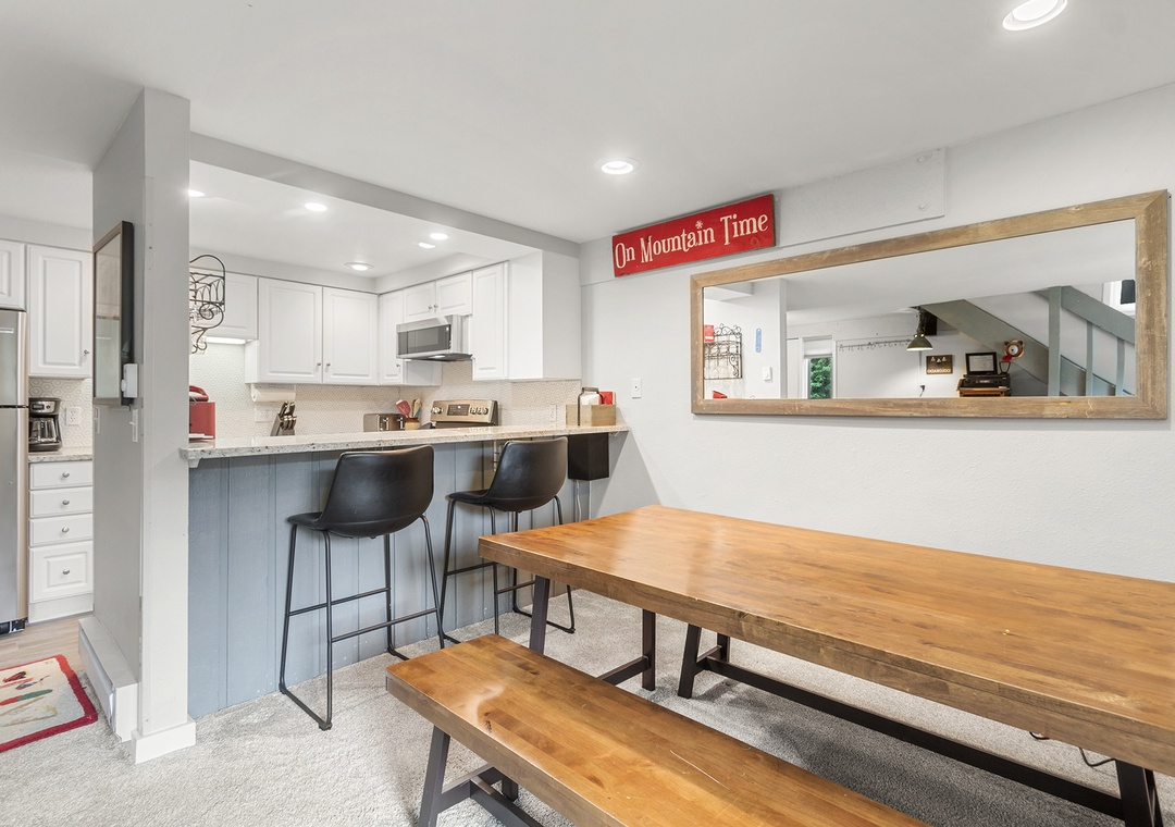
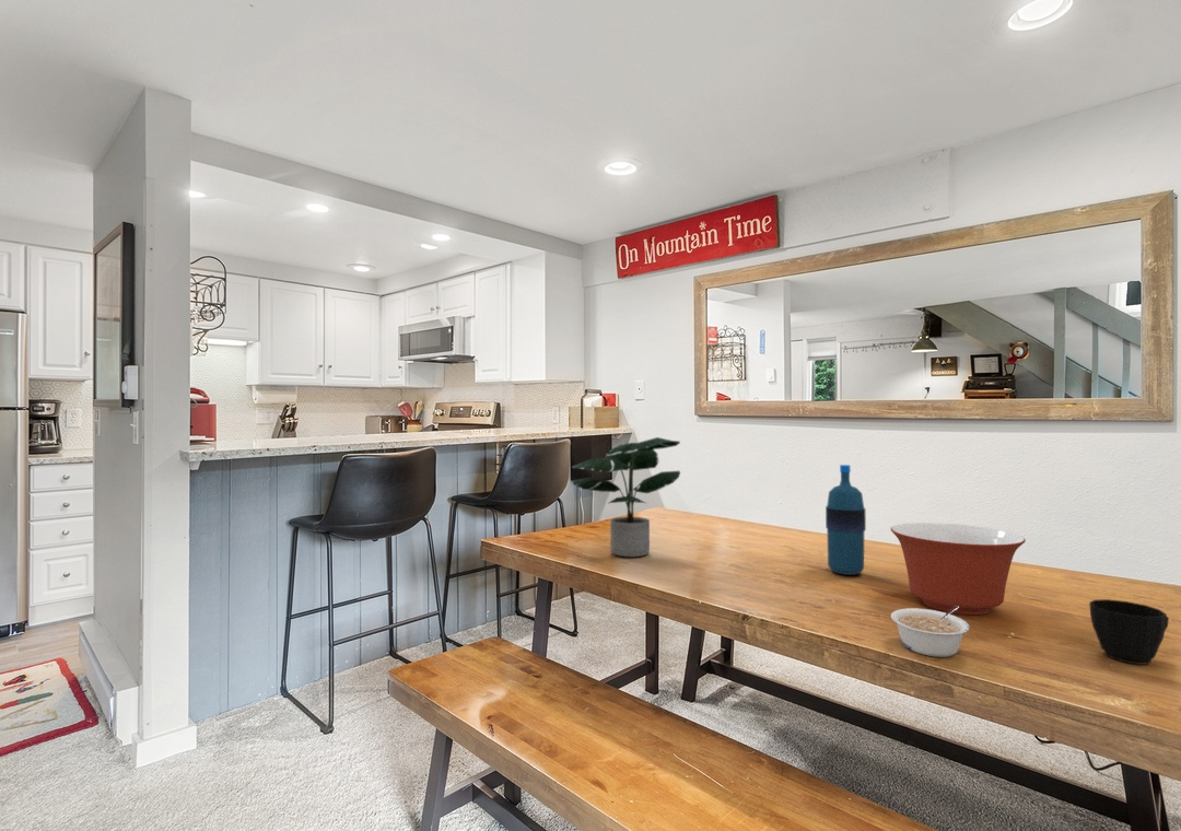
+ cup (1132, 633)
+ legume (928, 630)
+ mixing bowl (955, 569)
+ potted plant (627, 495)
+ water bottle (845, 518)
